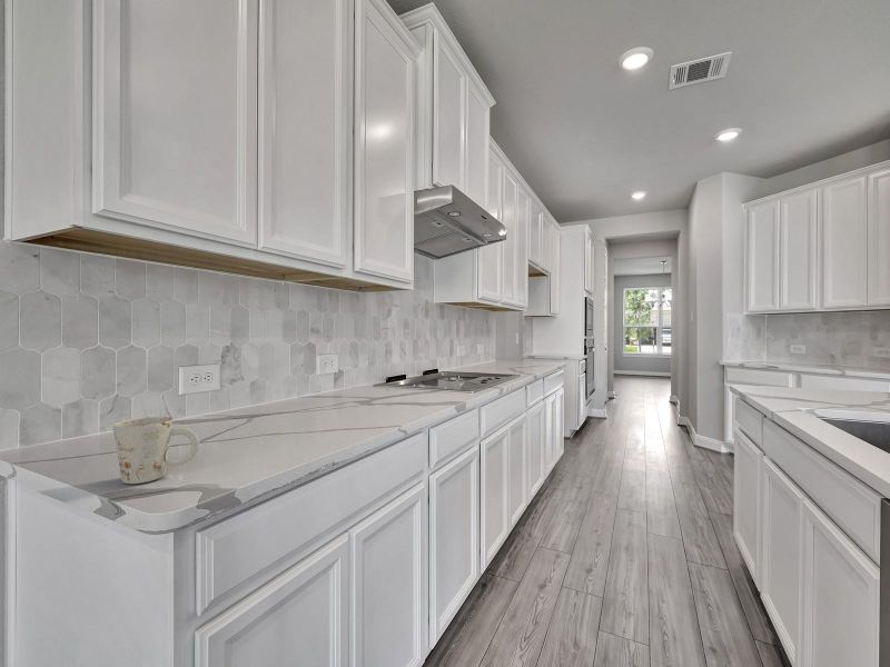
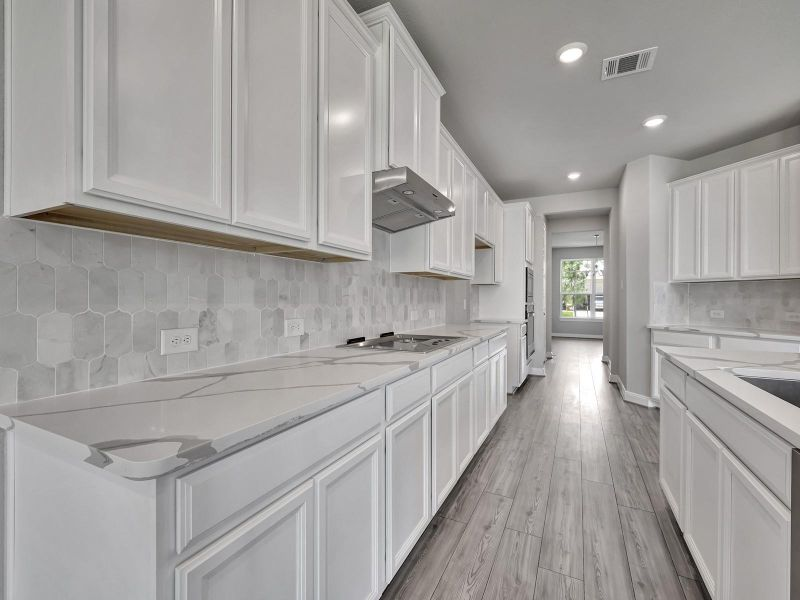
- mug (158, 448)
